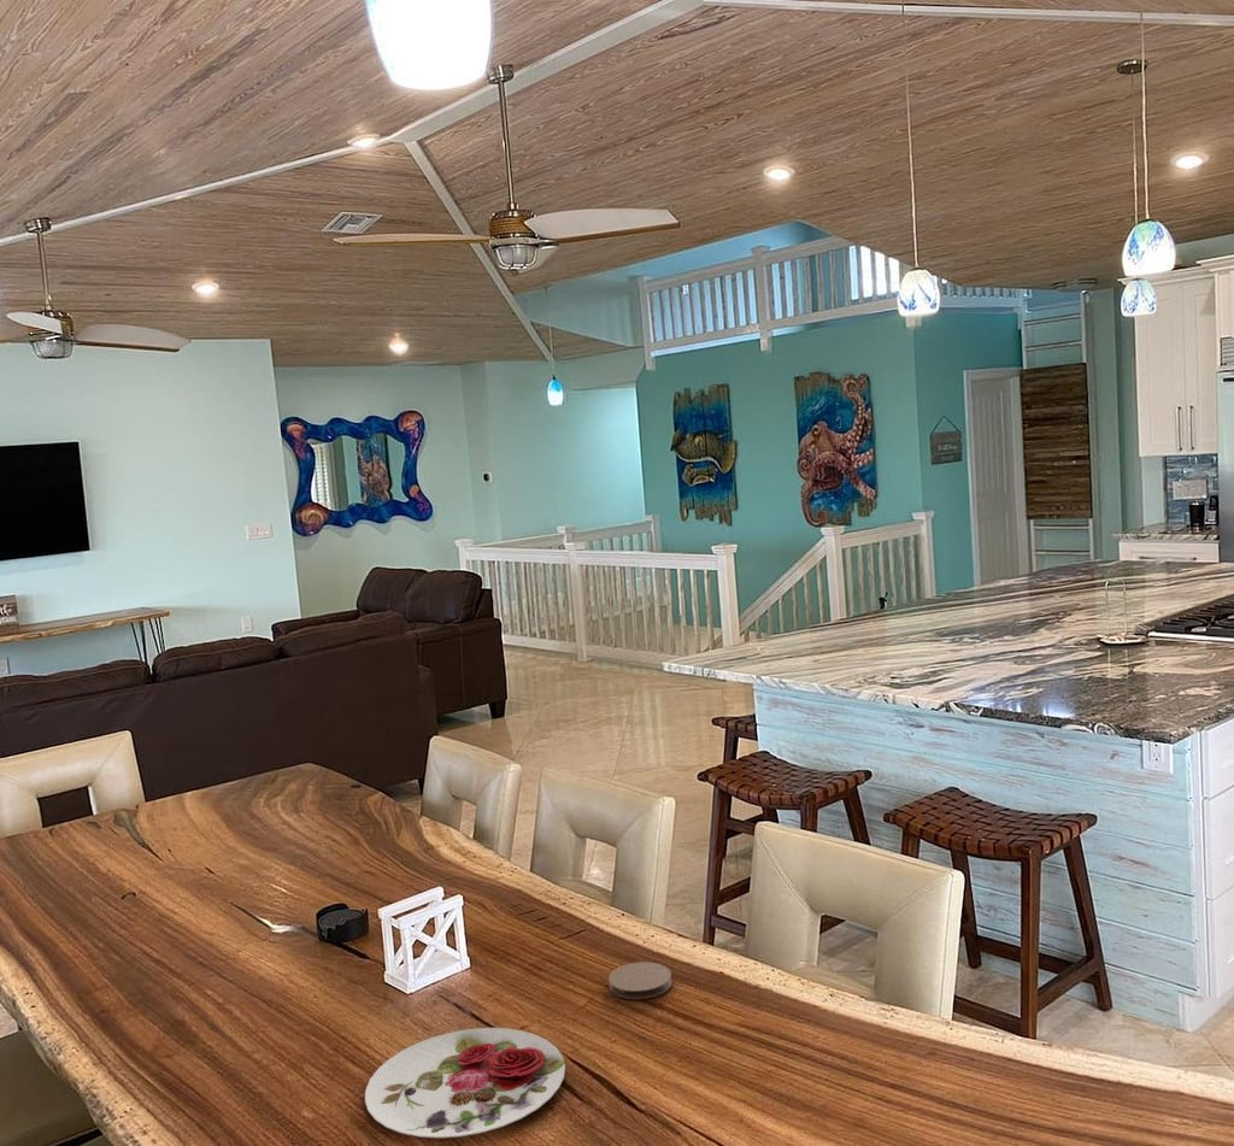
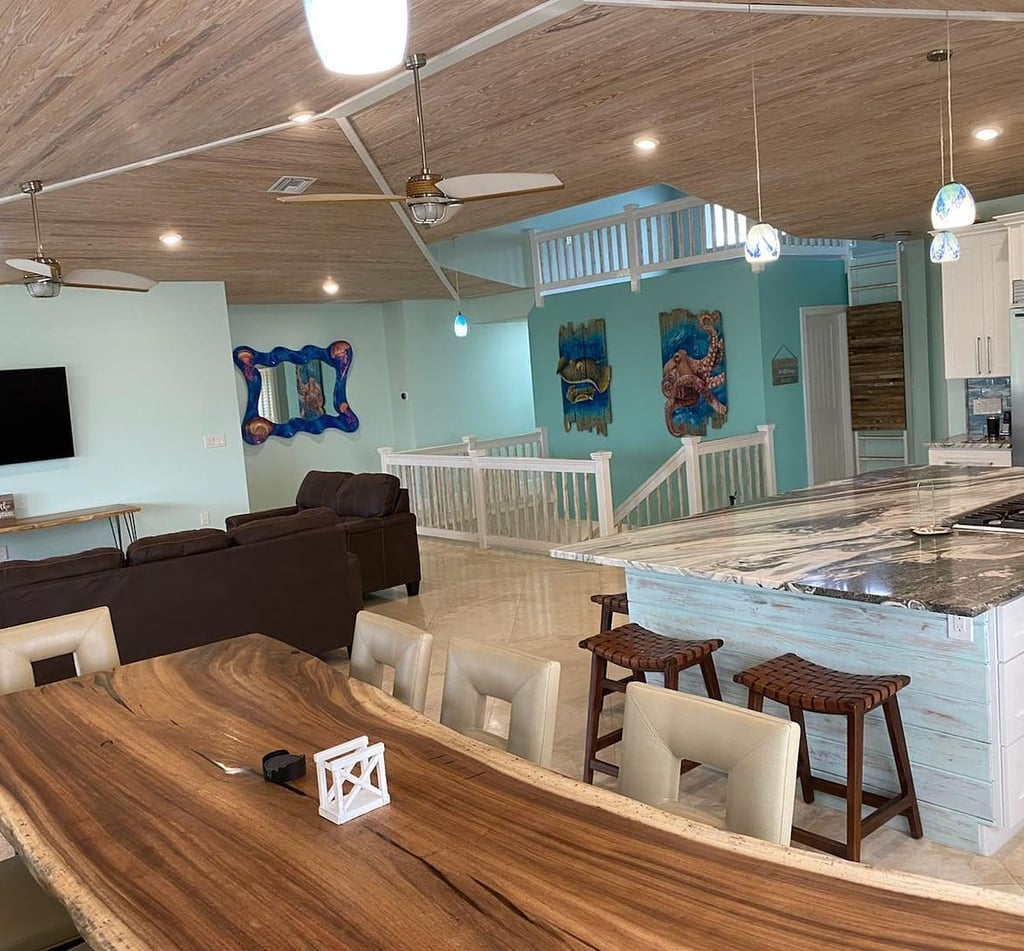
- plate (465, 1076)
- coaster (640, 980)
